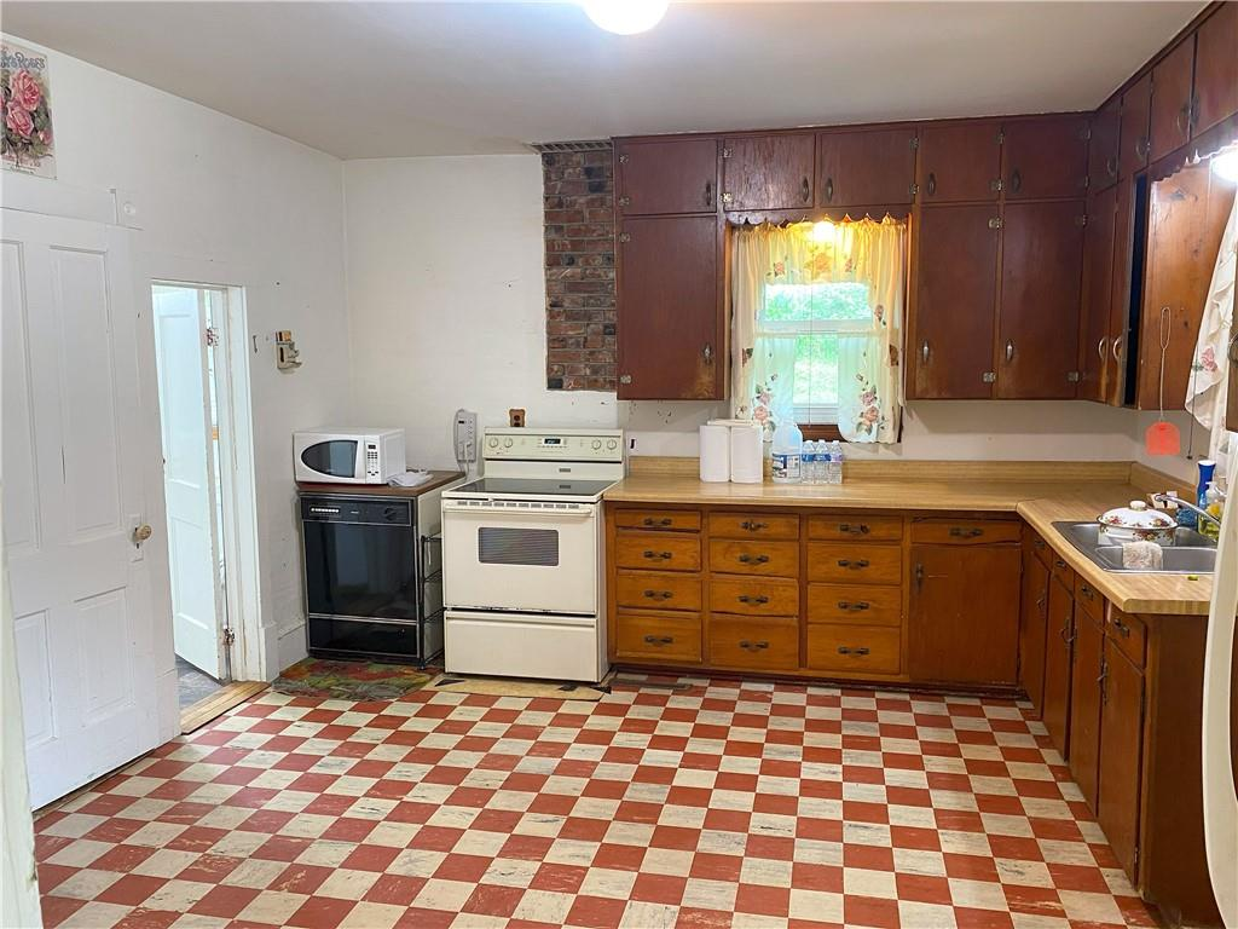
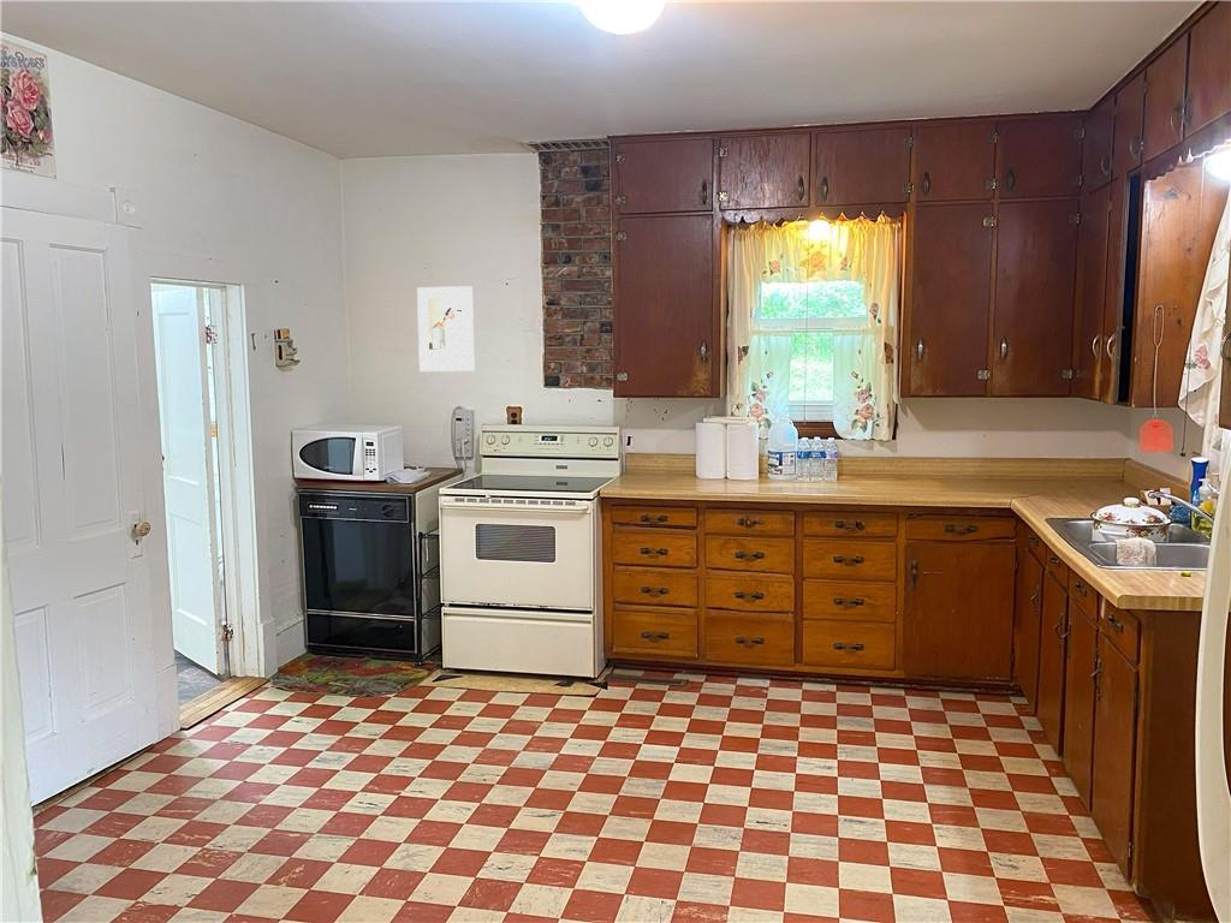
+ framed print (445, 329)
